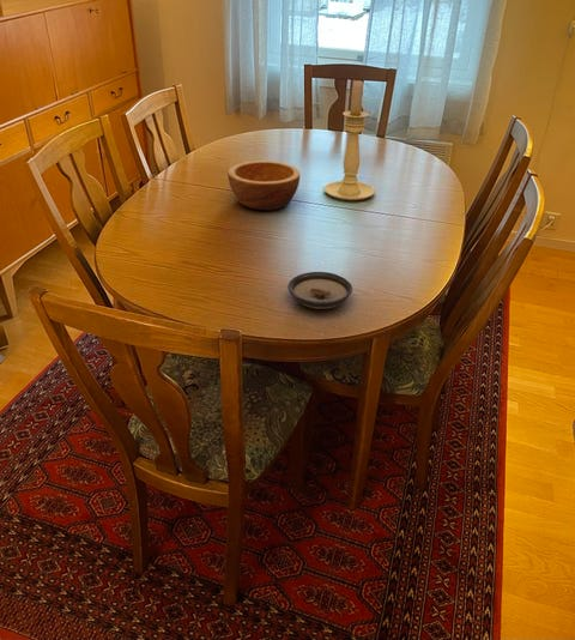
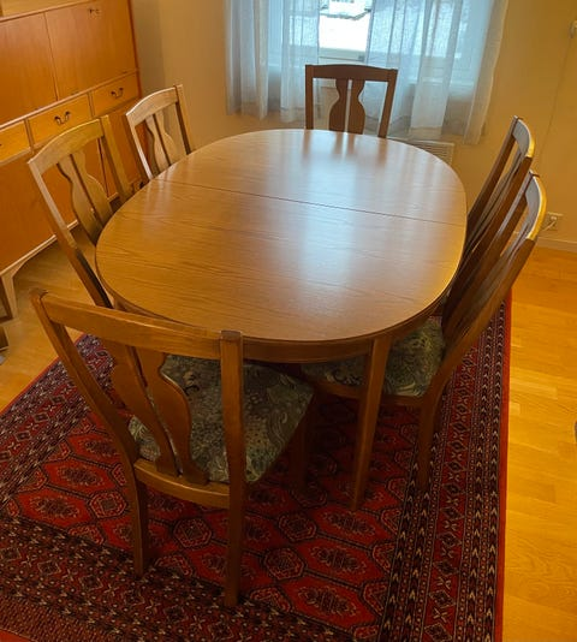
- saucer (319, 292)
- candle holder (353, 138)
- bowl (264, 186)
